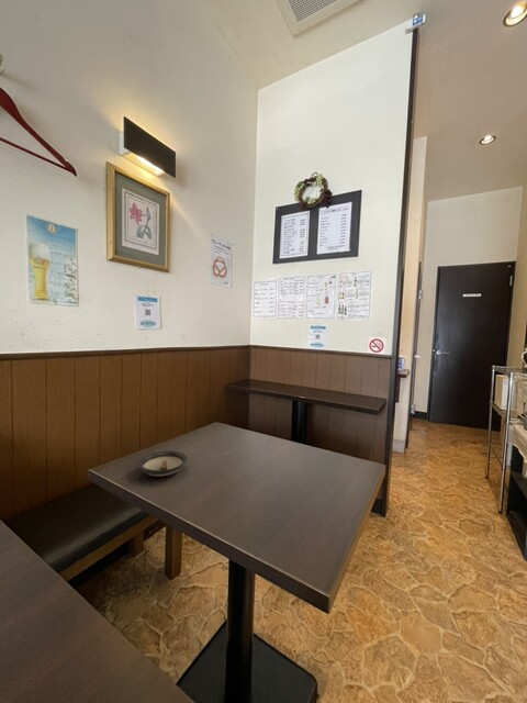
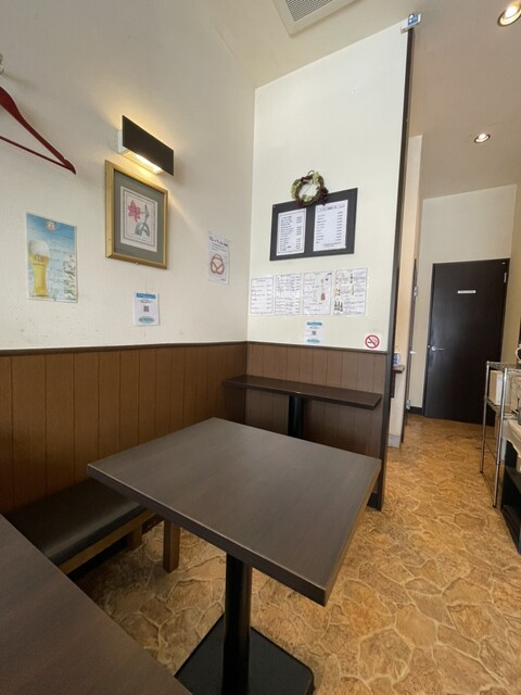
- saucer (162, 465)
